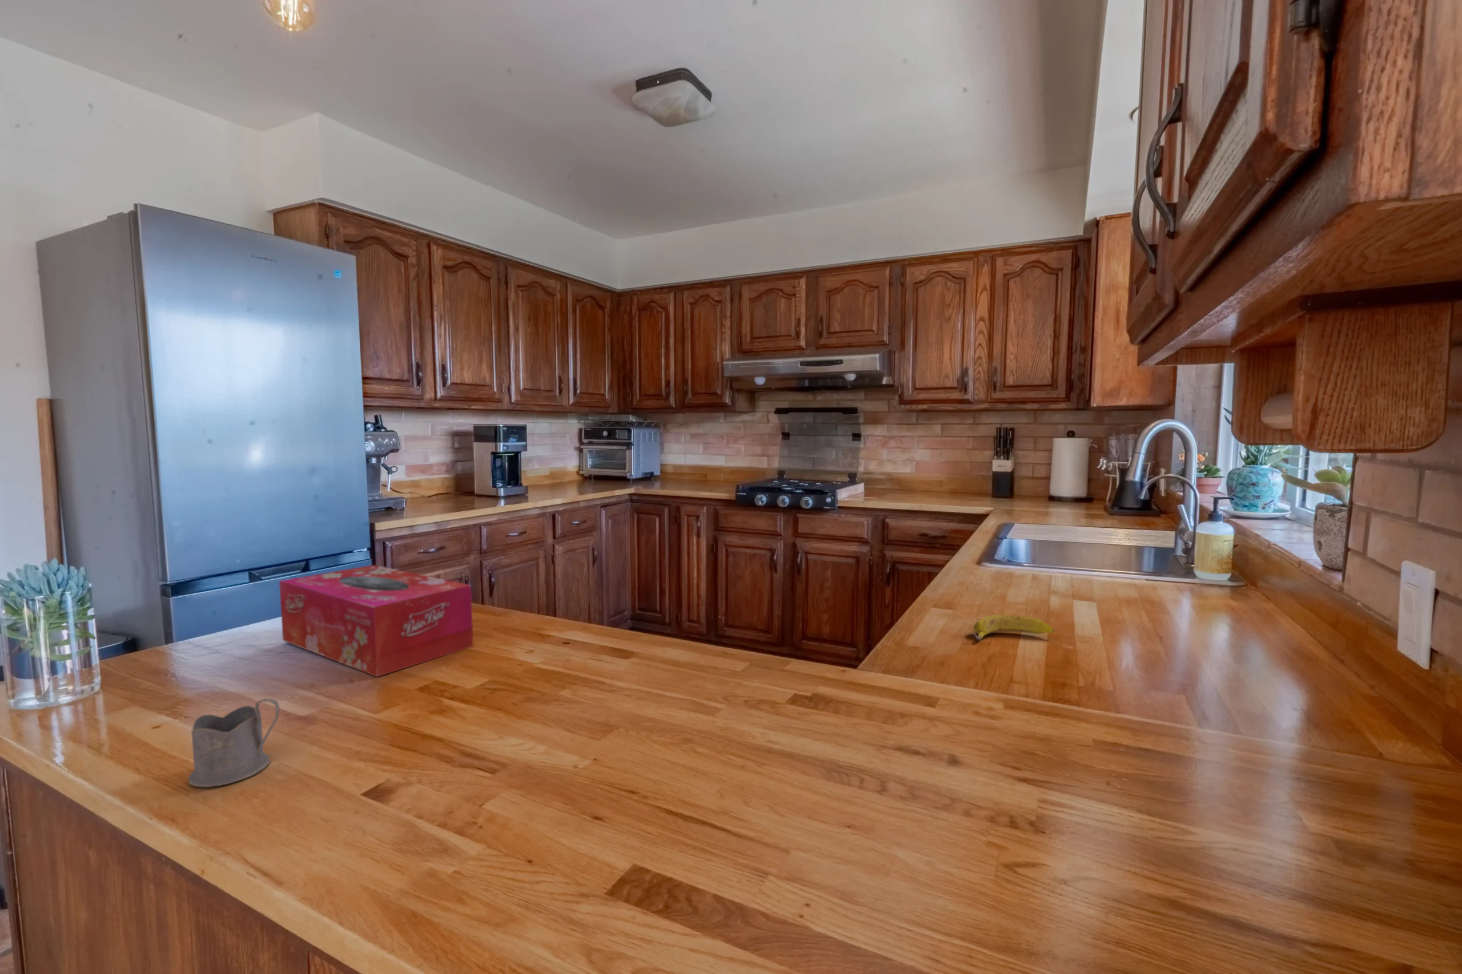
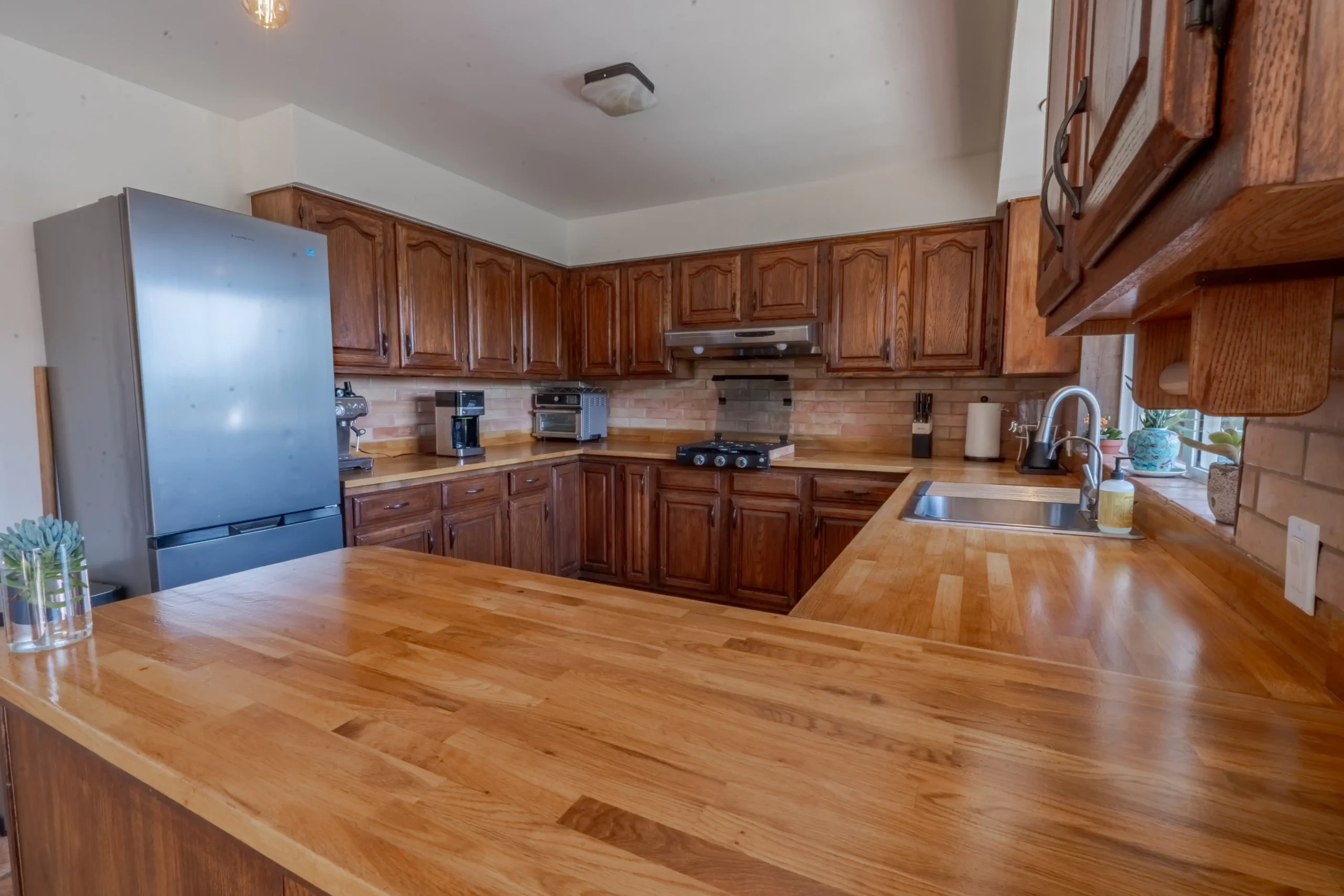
- tea glass holder (234, 727)
- tissue box (374, 613)
- banana (1009, 628)
